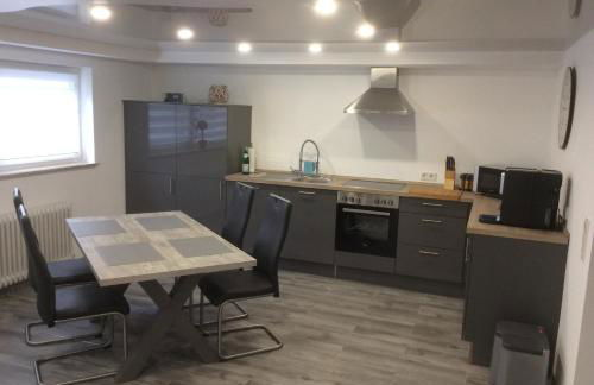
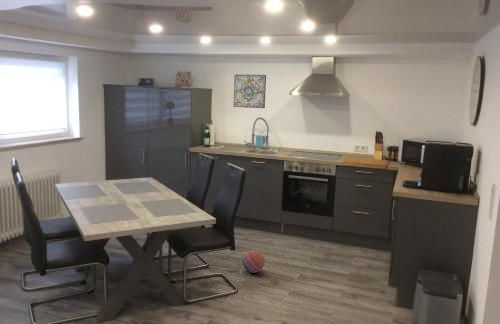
+ ball (252, 261)
+ wall art (249, 91)
